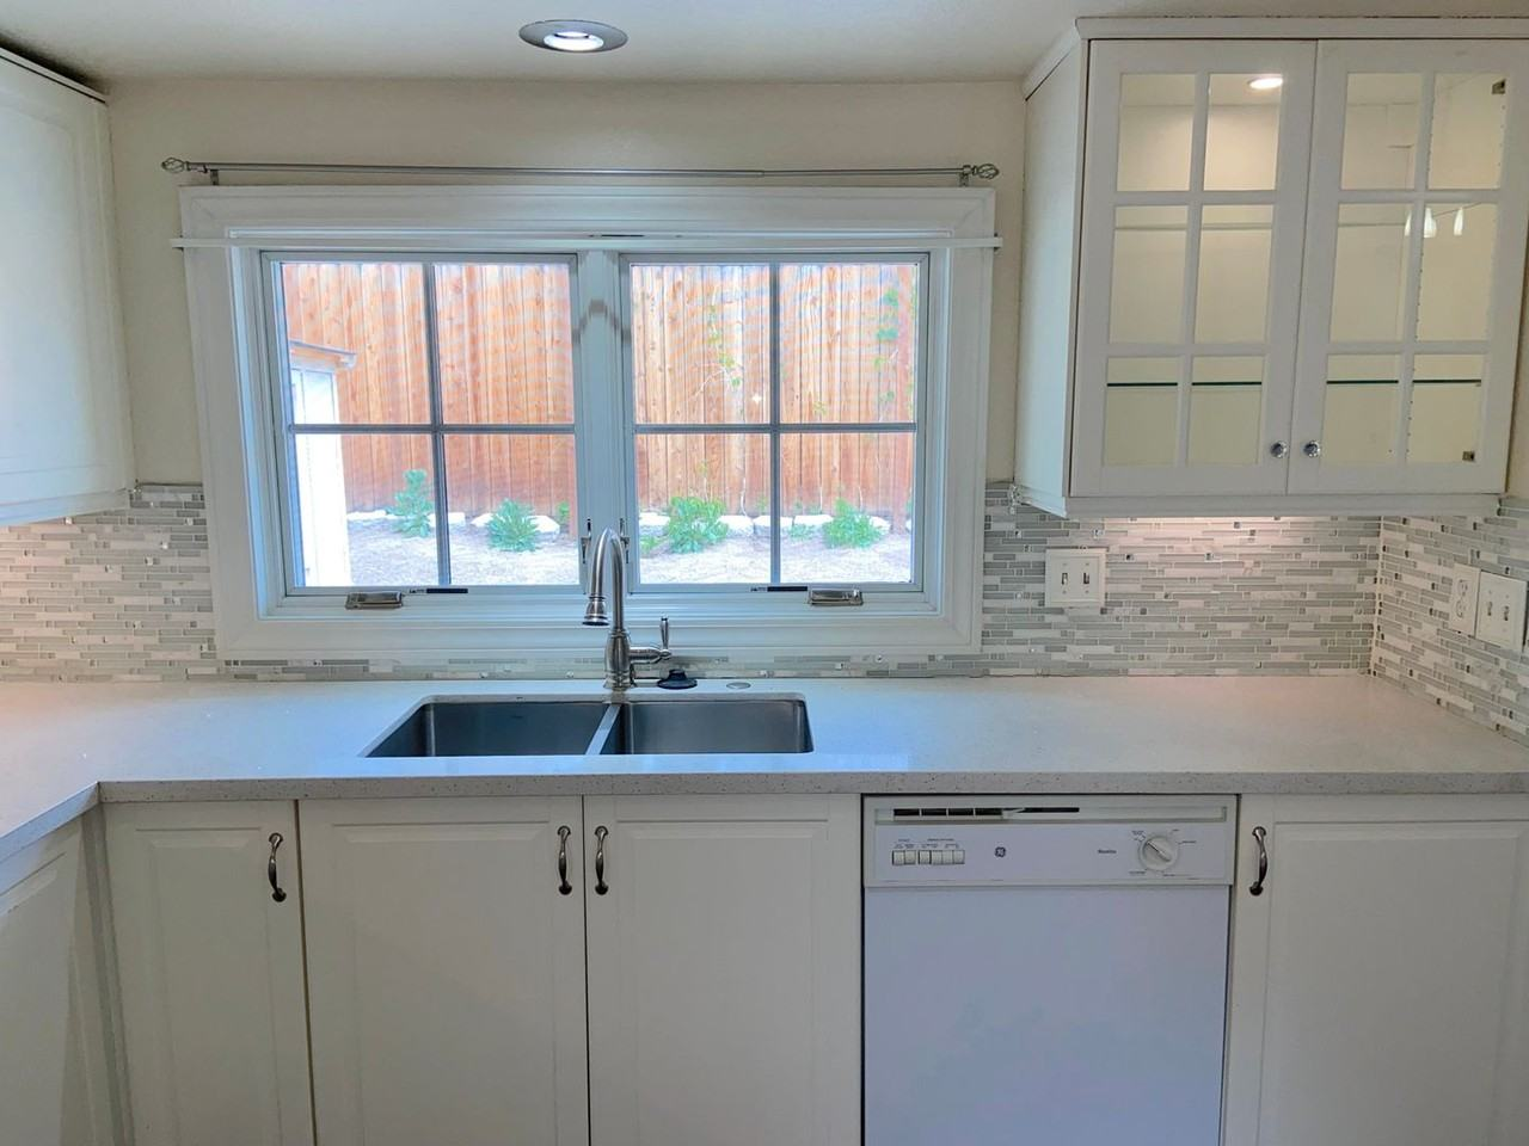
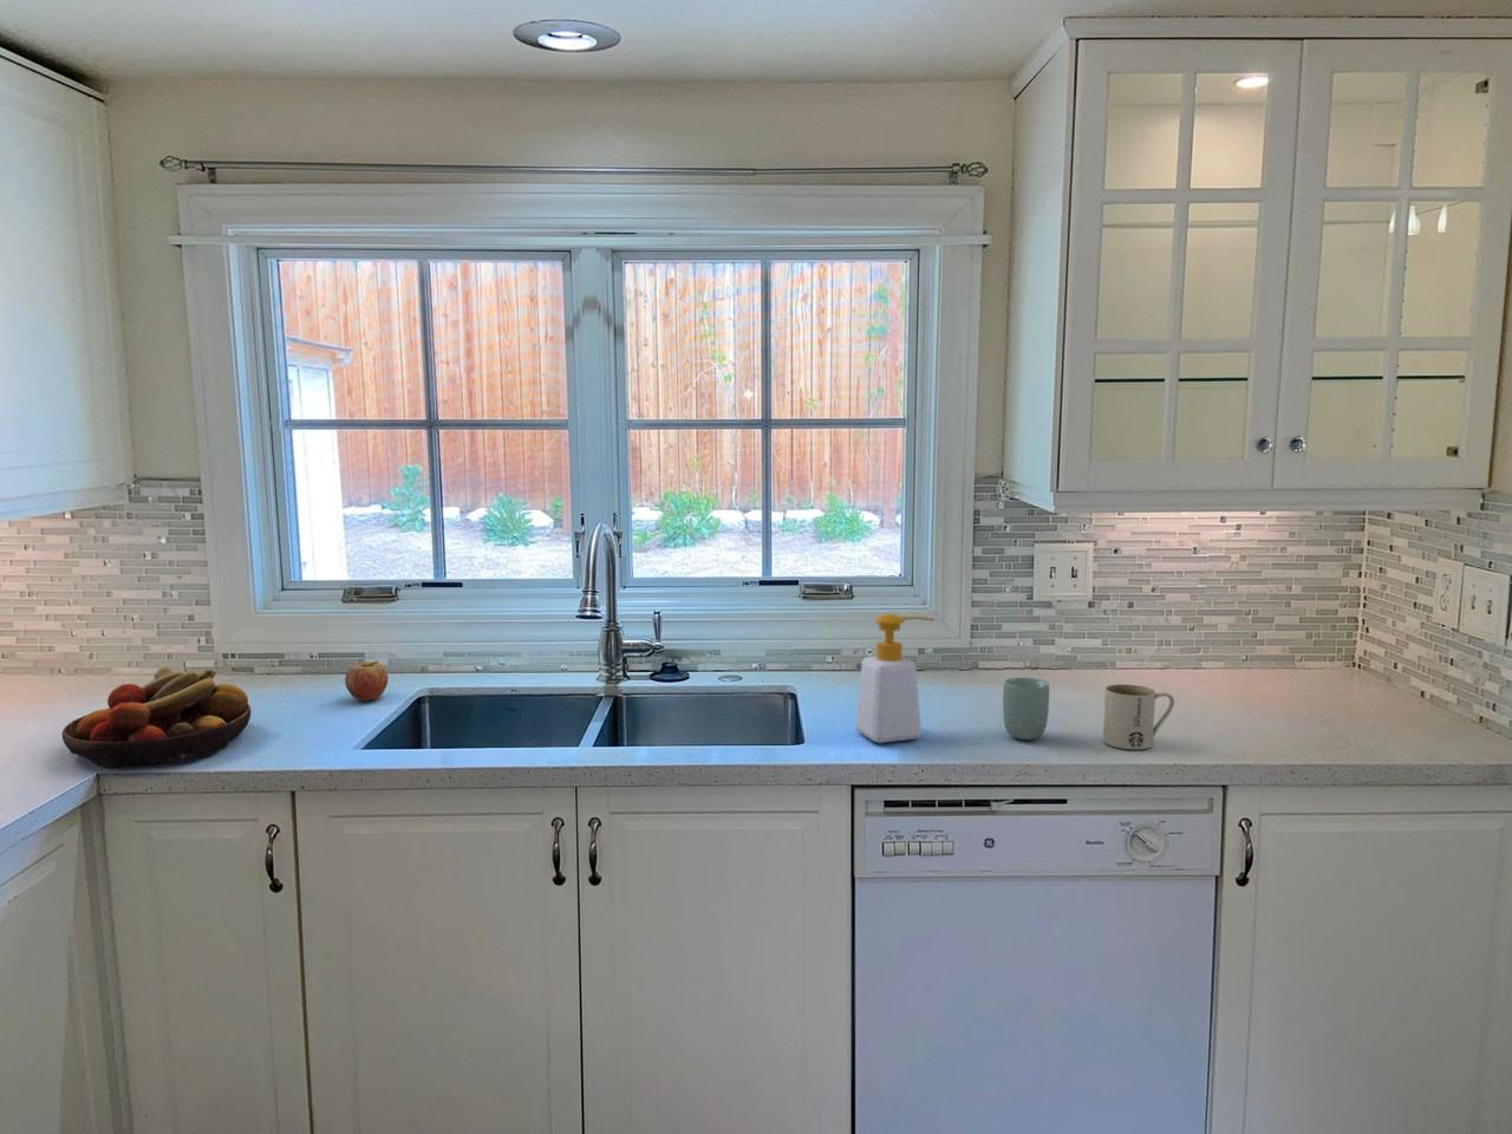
+ fruit bowl (158, 710)
+ soap bottle (899, 673)
+ mug (1138, 716)
+ cup (1025, 709)
+ fruit (367, 679)
